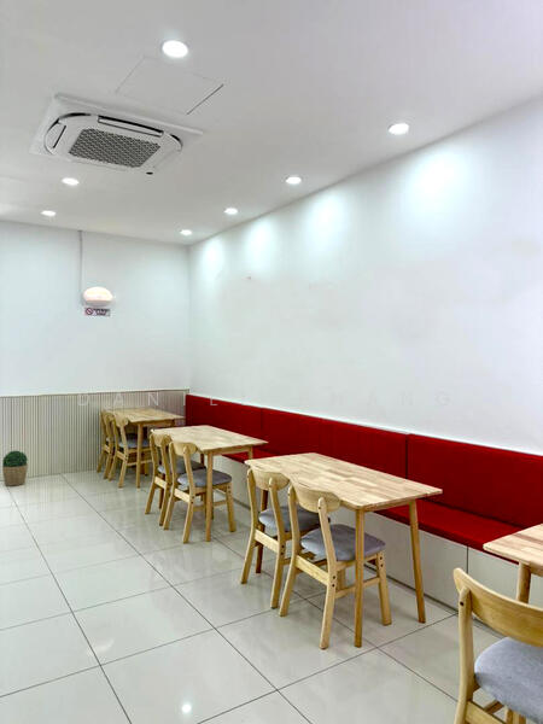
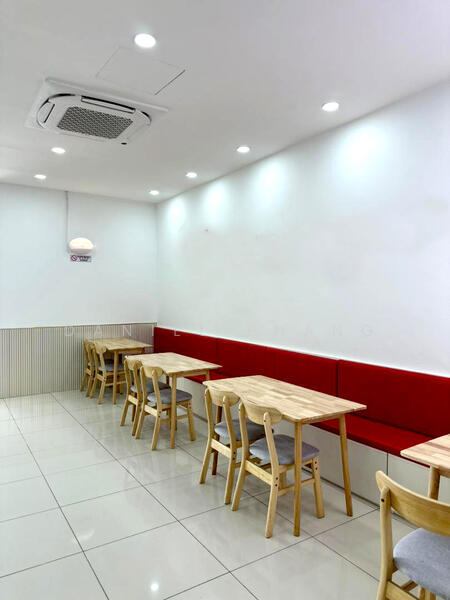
- potted plant (14, 467)
